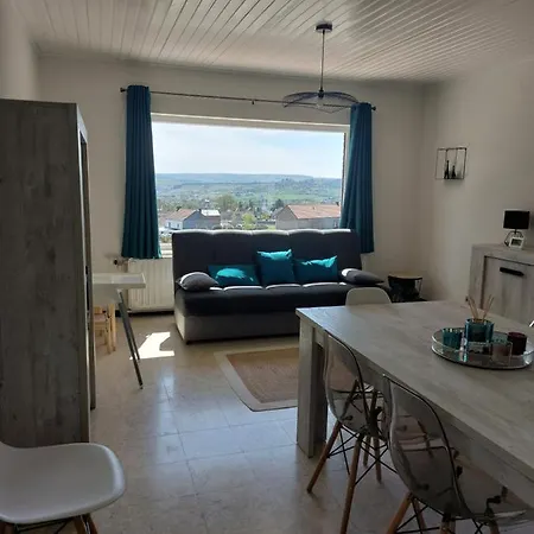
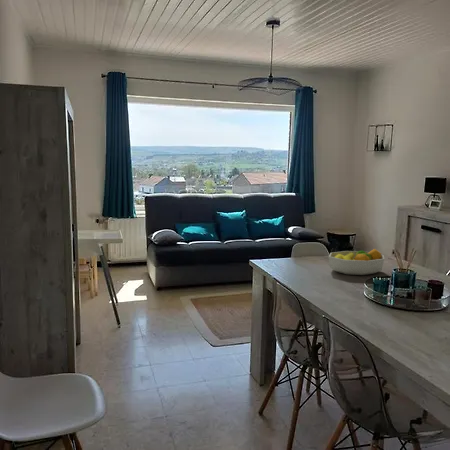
+ fruit bowl (356, 259)
